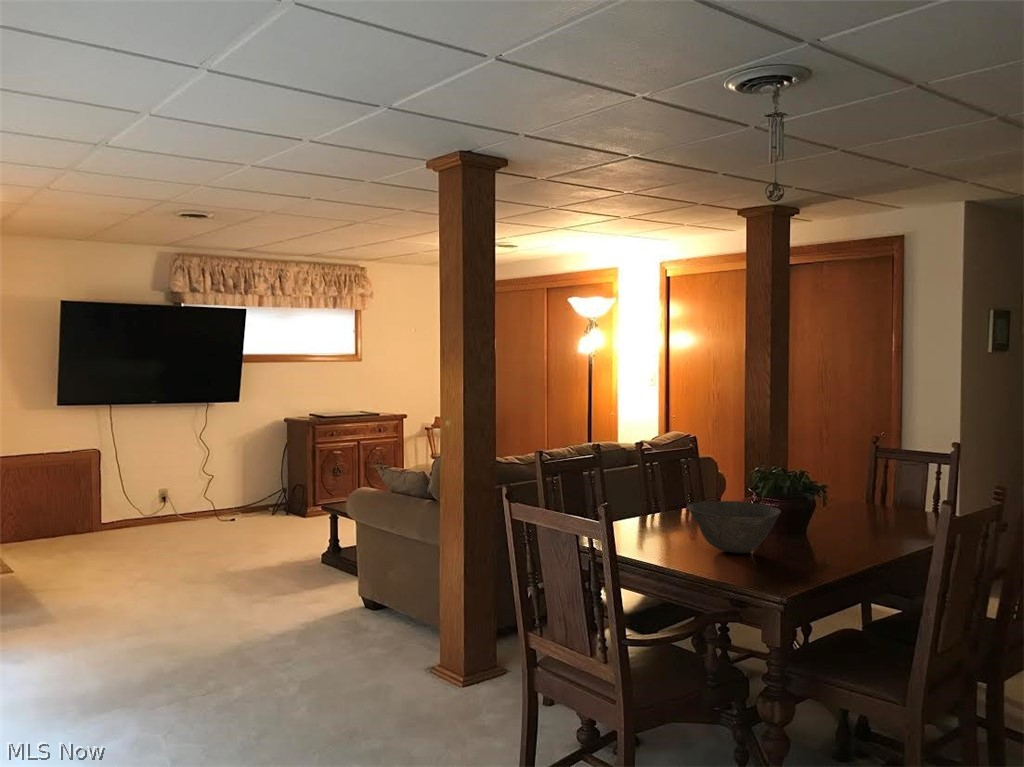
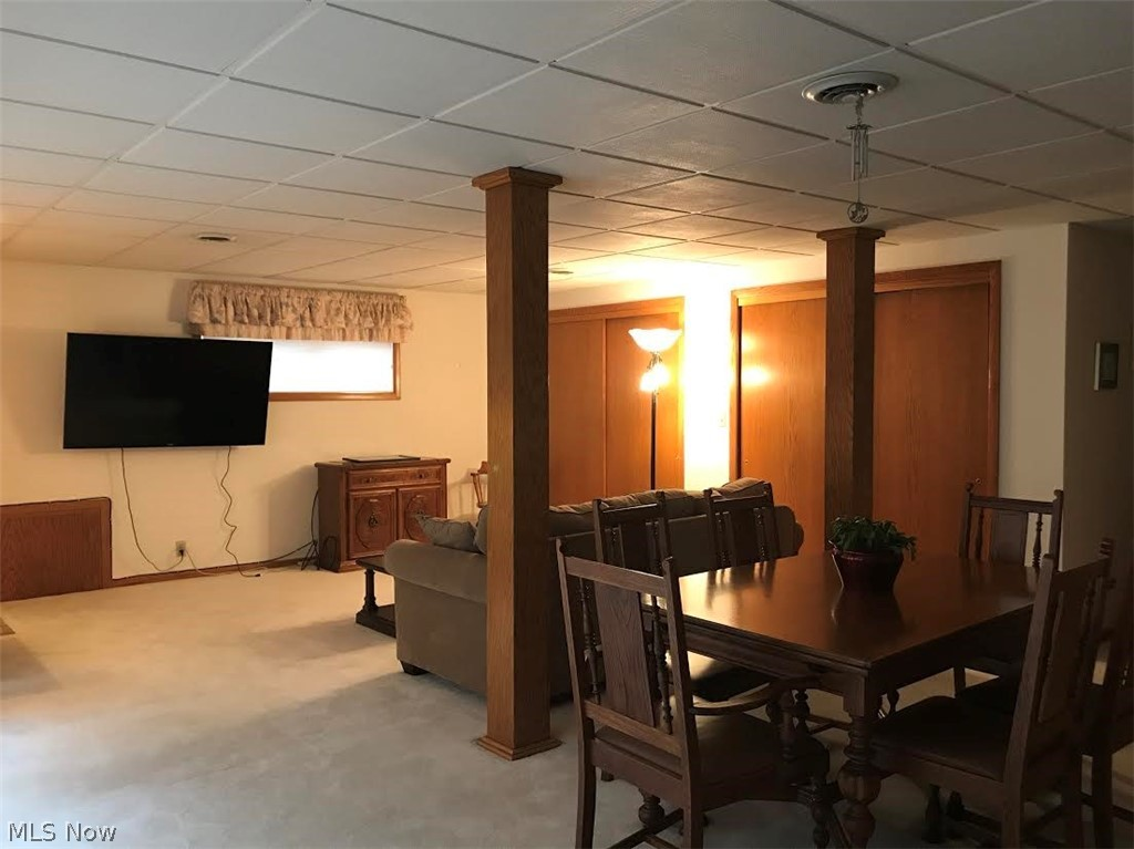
- bowl (733, 529)
